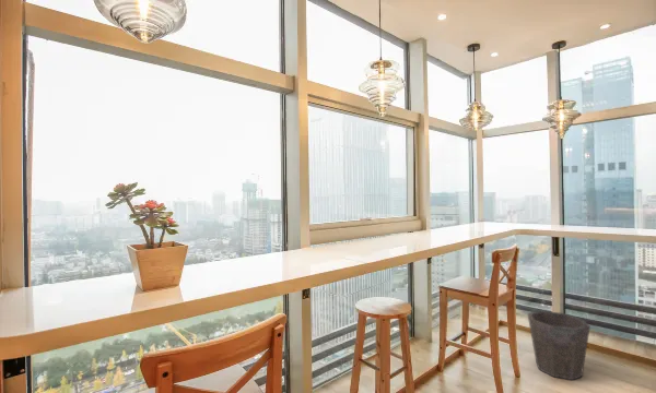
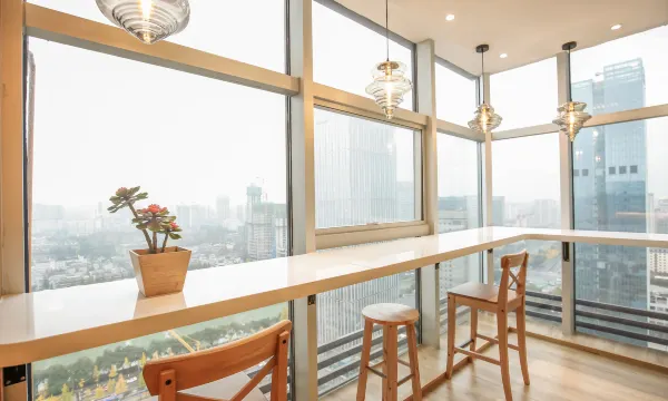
- waste bin (557, 344)
